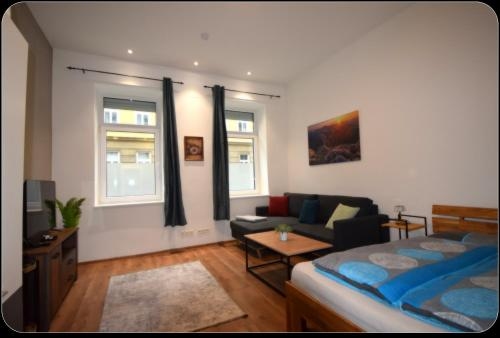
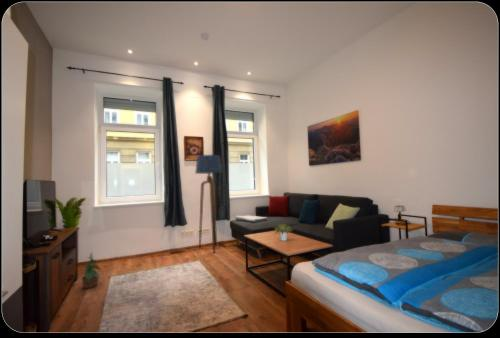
+ floor lamp (210, 202)
+ potted plant (91, 269)
